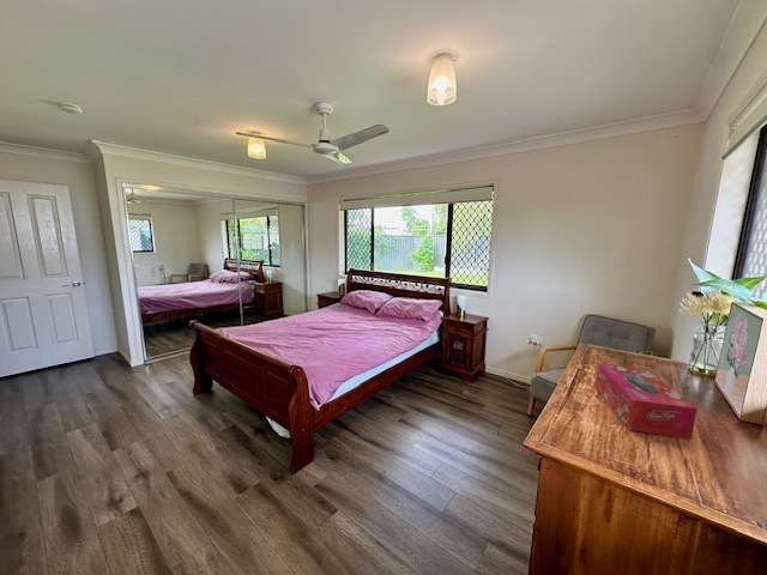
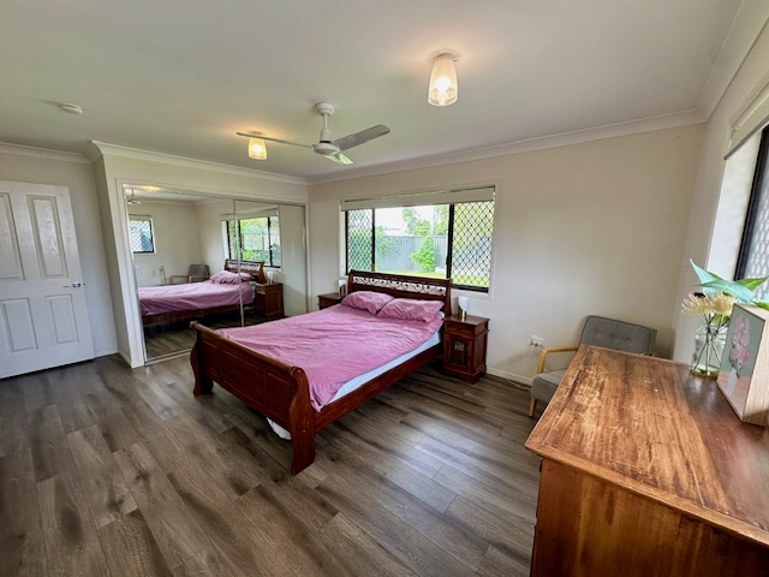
- tissue box (638, 395)
